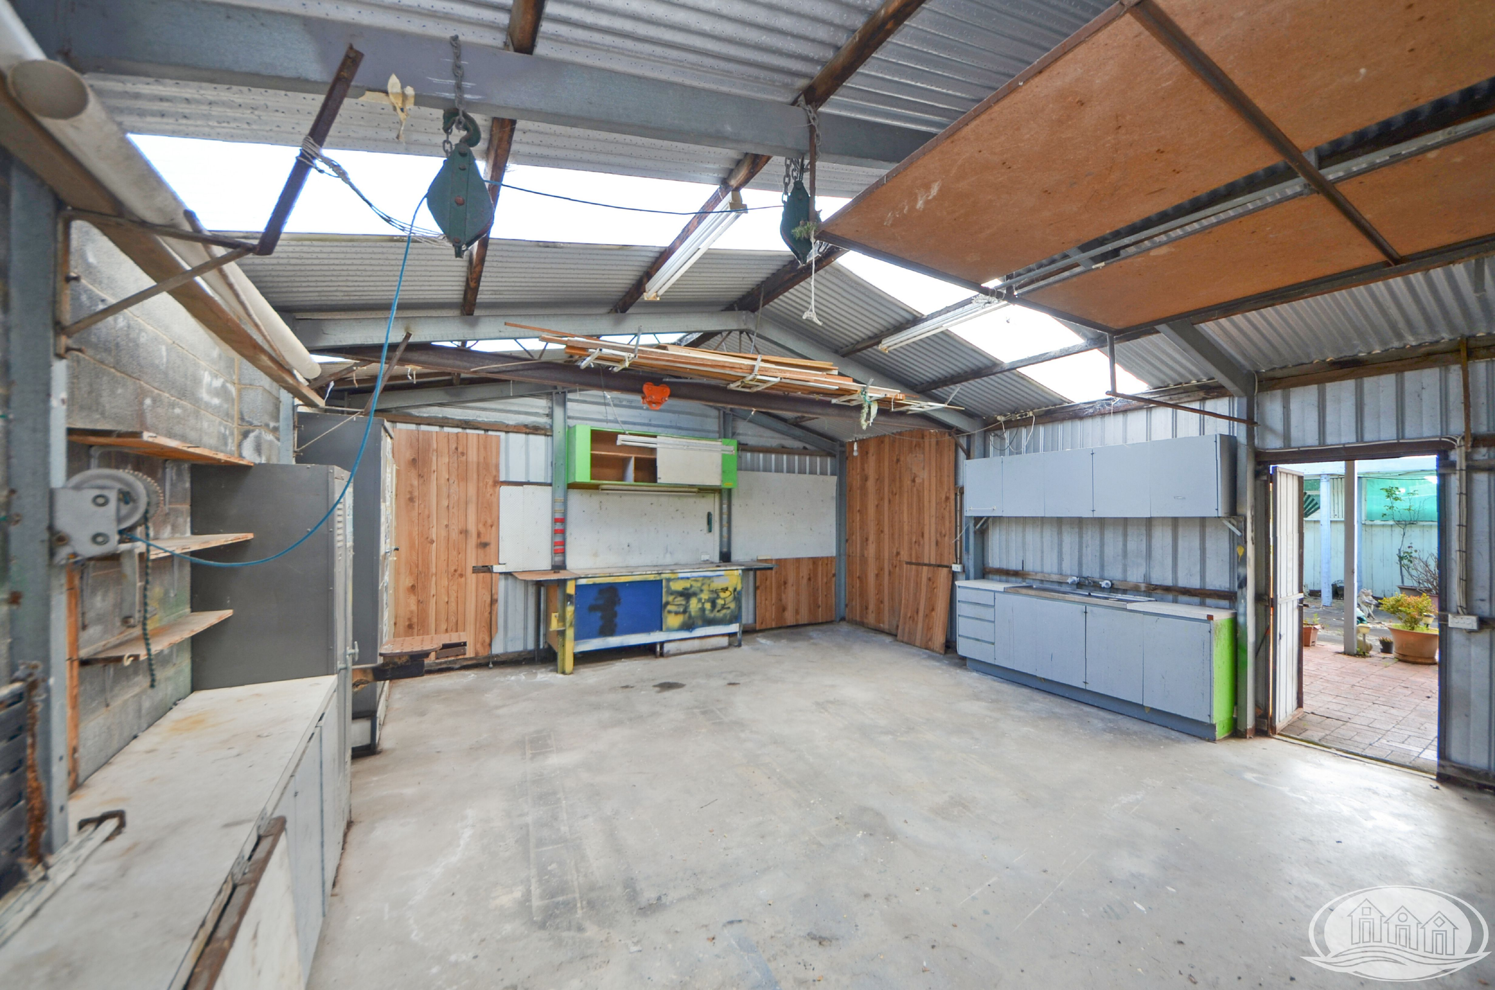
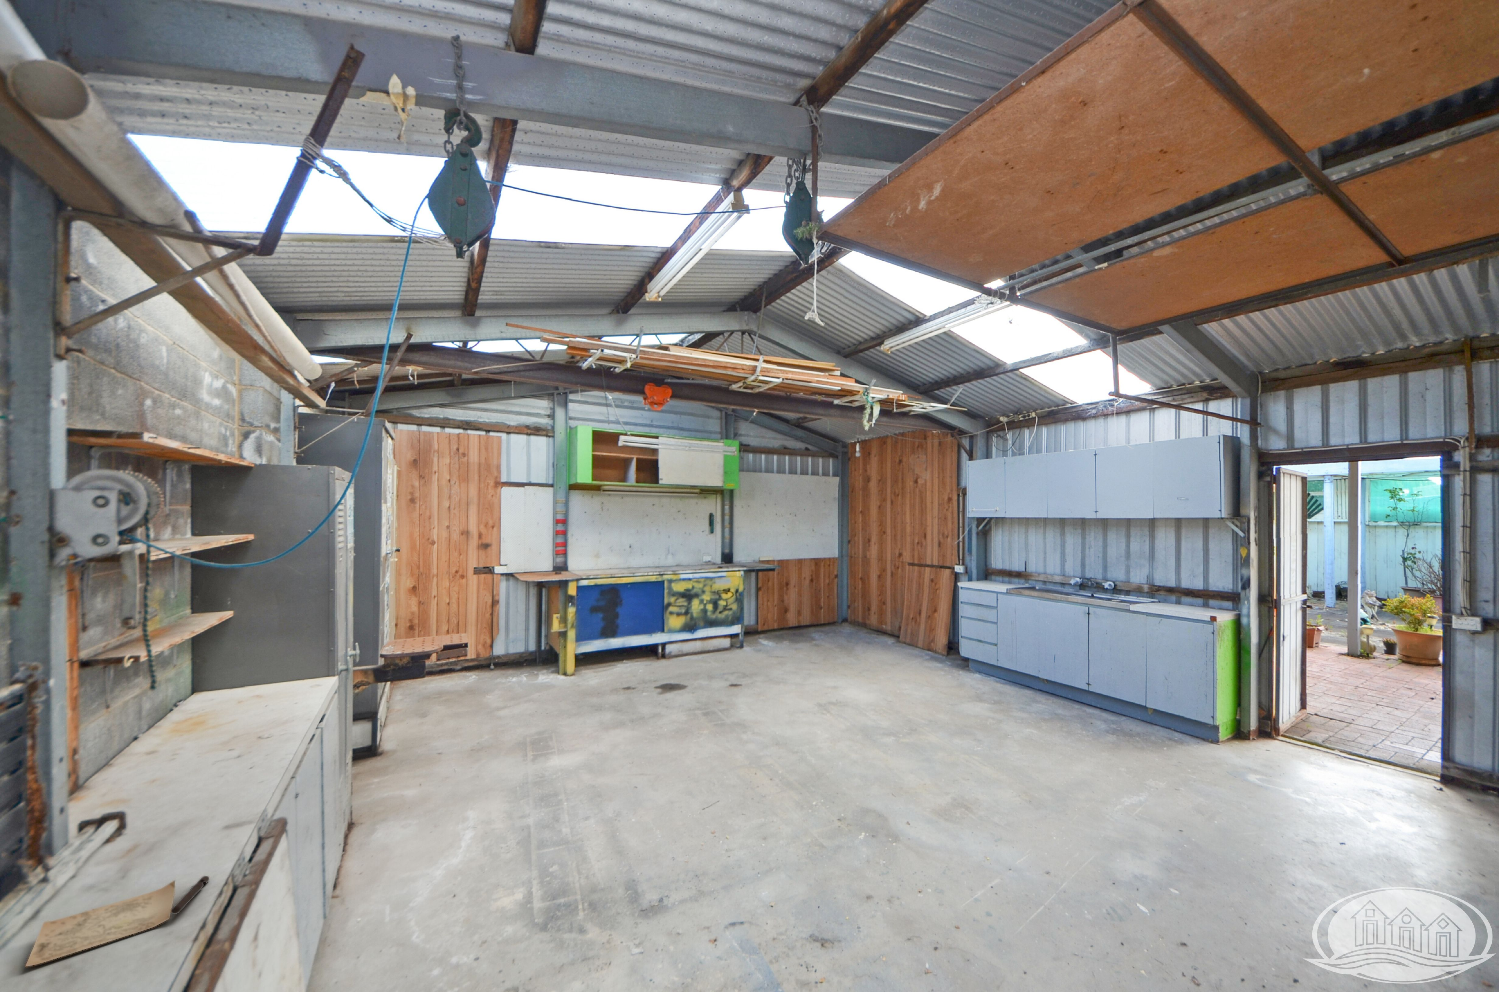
+ scroll (126, 911)
